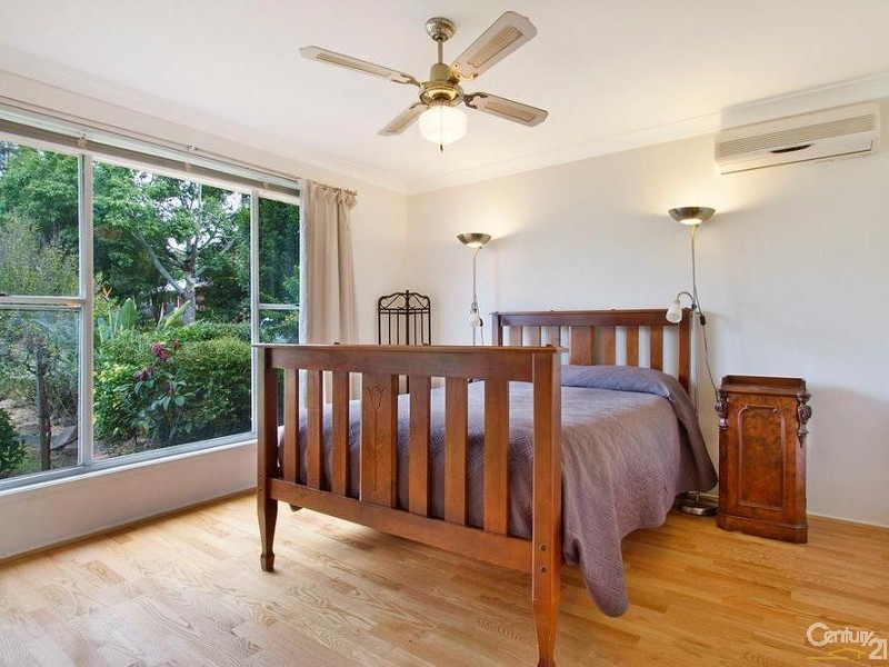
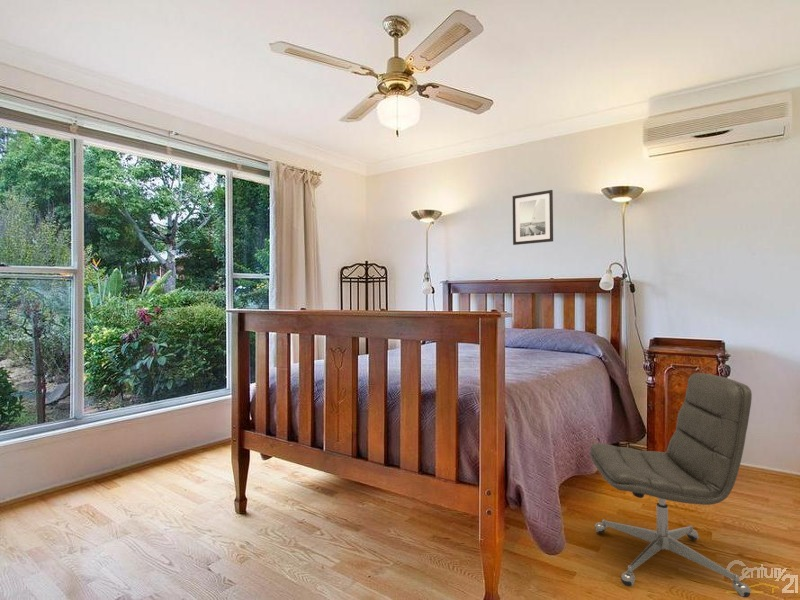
+ chair (664, 468)
+ wall art (532, 218)
